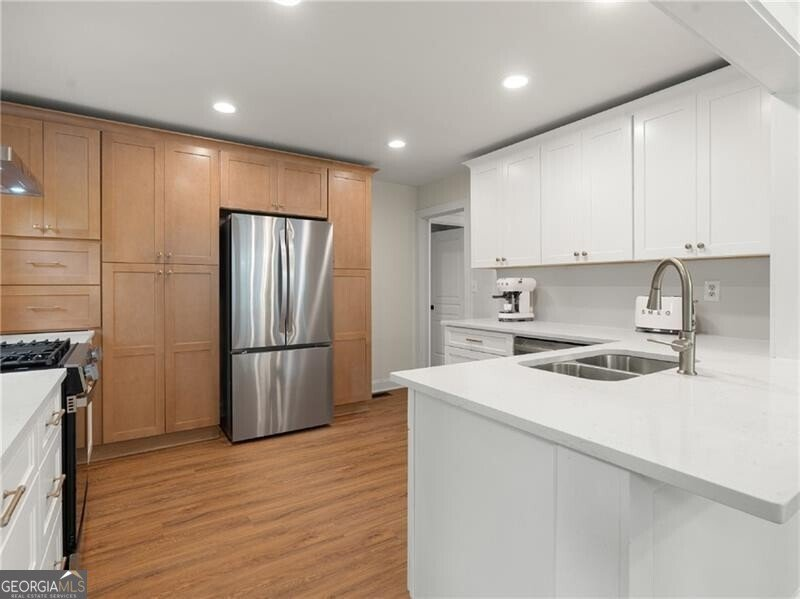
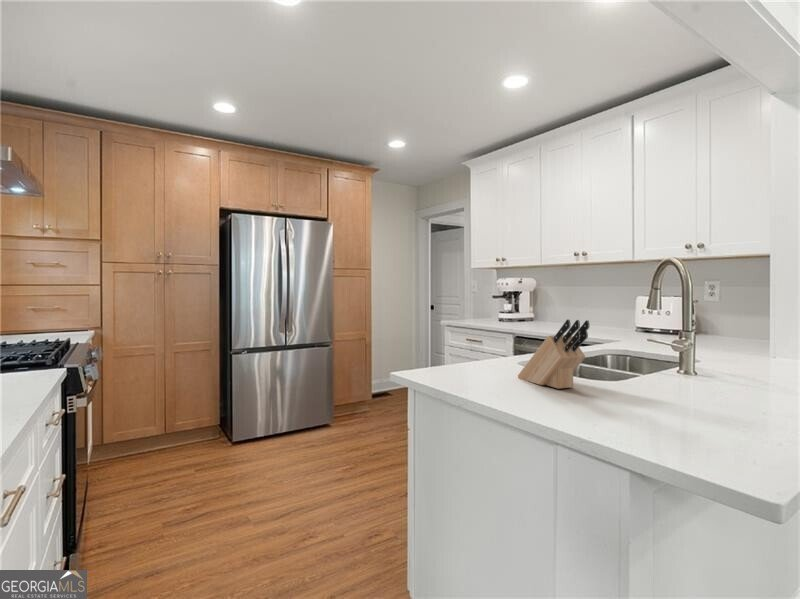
+ knife block (553, 351)
